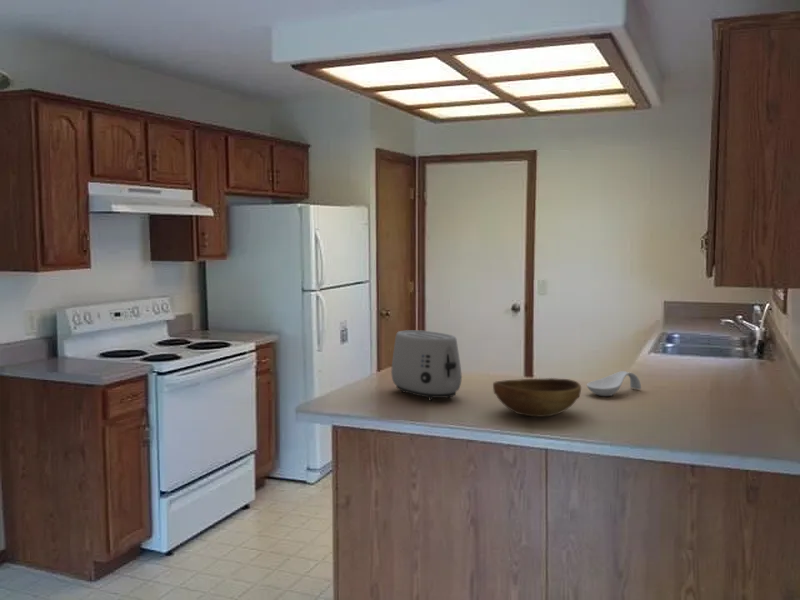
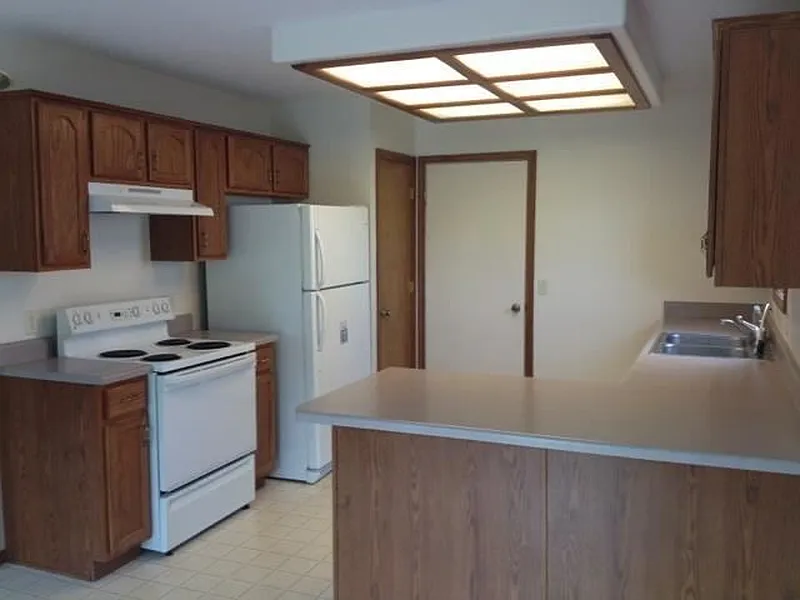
- toaster (425, 364)
- spoon rest (614, 382)
- bowl (536, 397)
